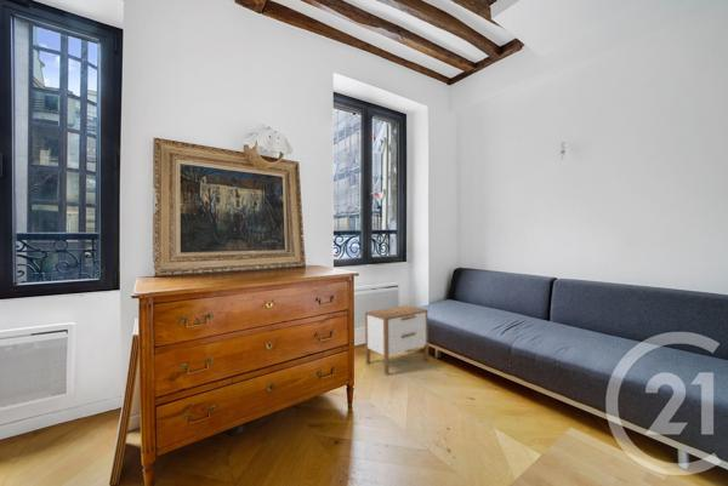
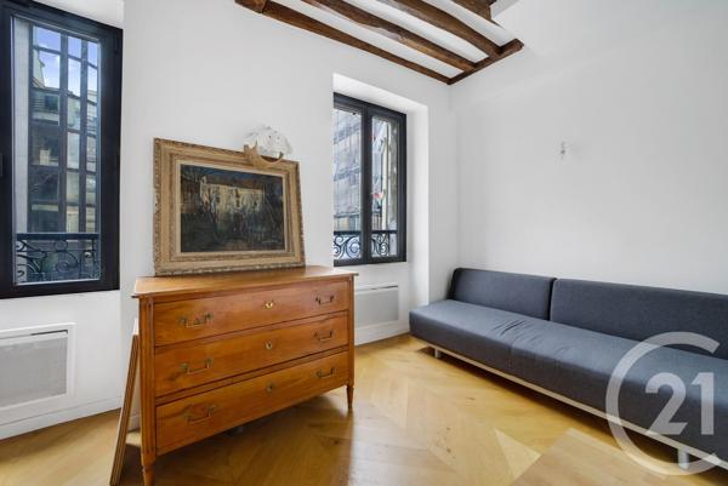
- nightstand (397, 336)
